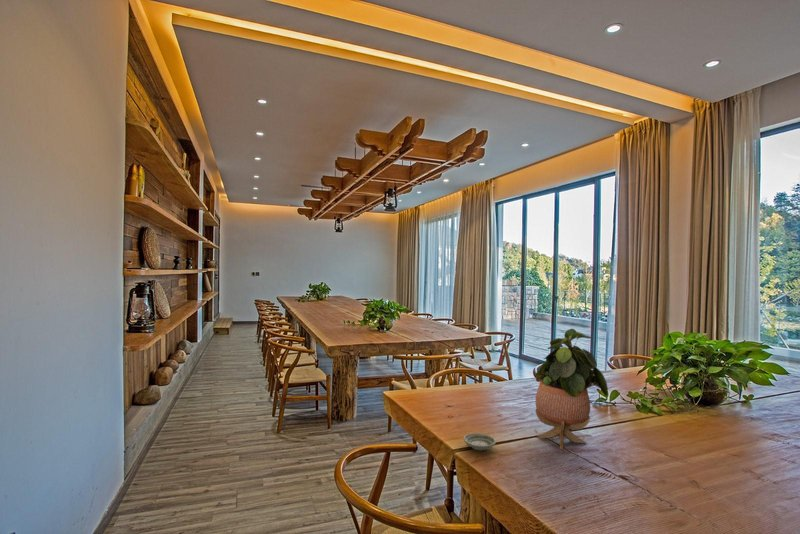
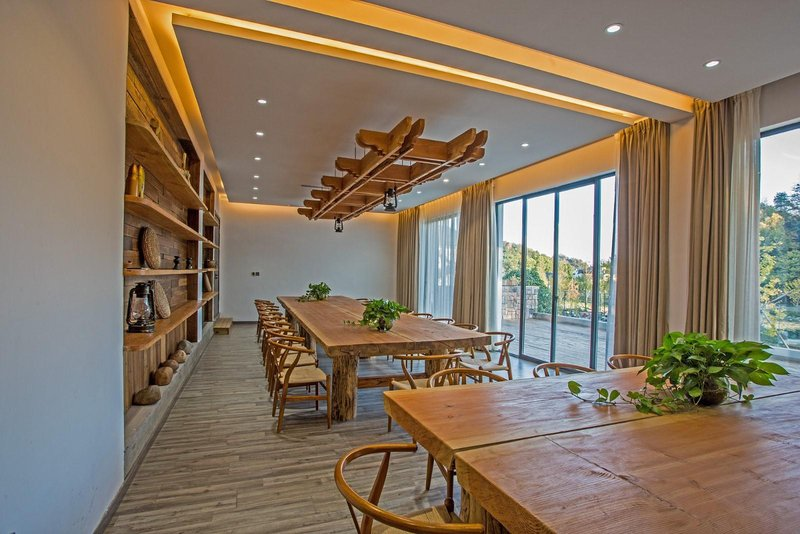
- saucer (479, 442)
- potted plant (569, 384)
